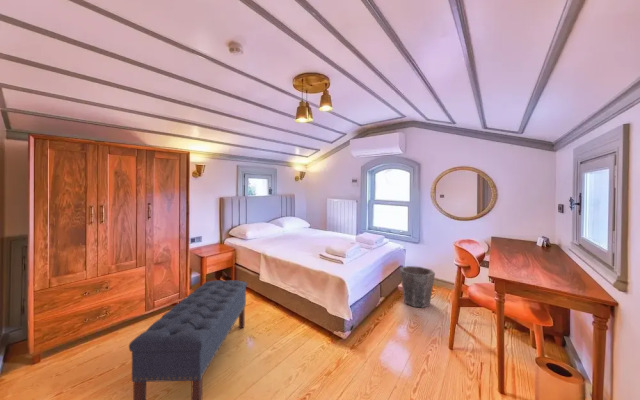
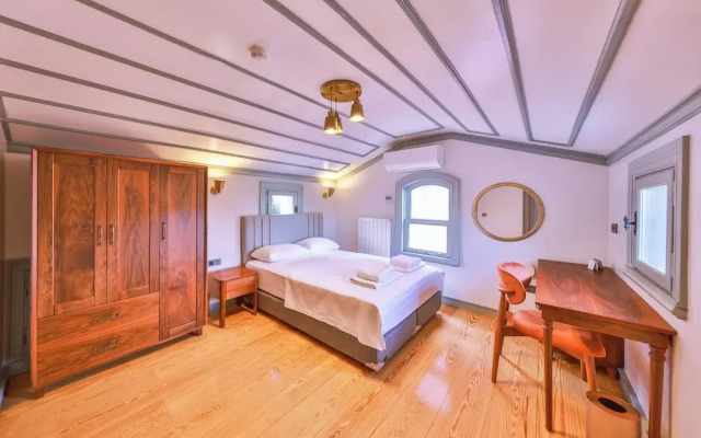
- bench (203, 331)
- waste bin (416, 286)
